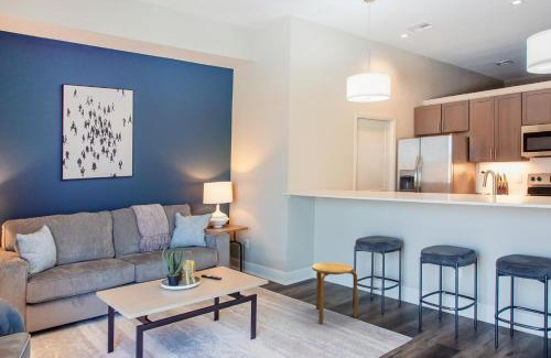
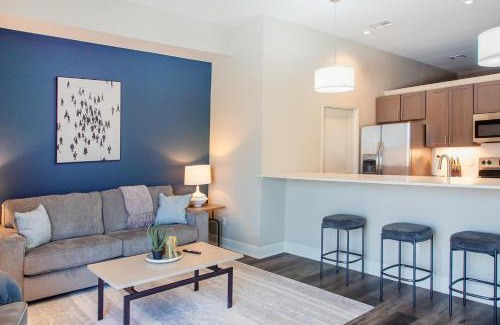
- stool (323, 290)
